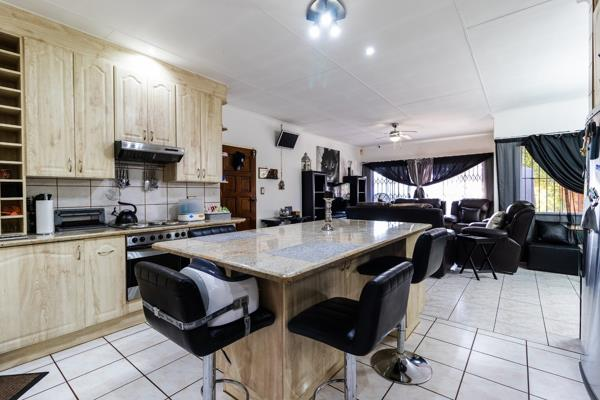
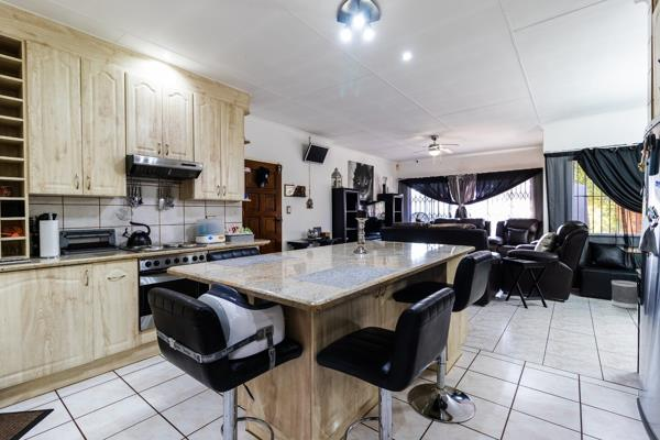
+ wastebasket (625, 294)
